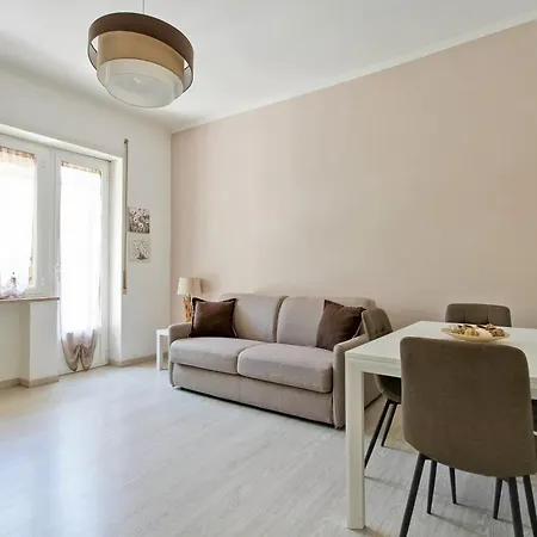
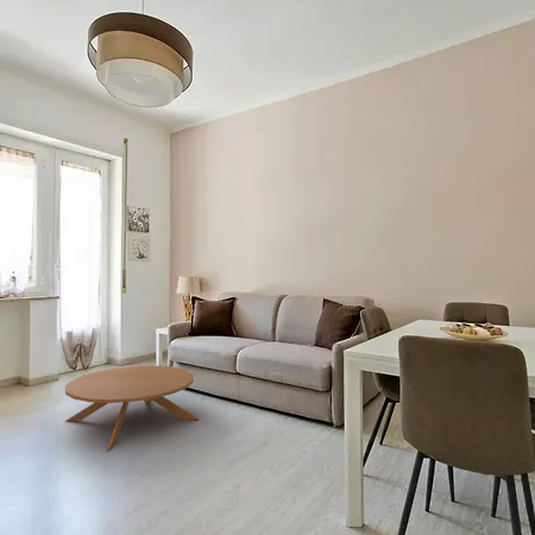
+ coffee table (132, 399)
